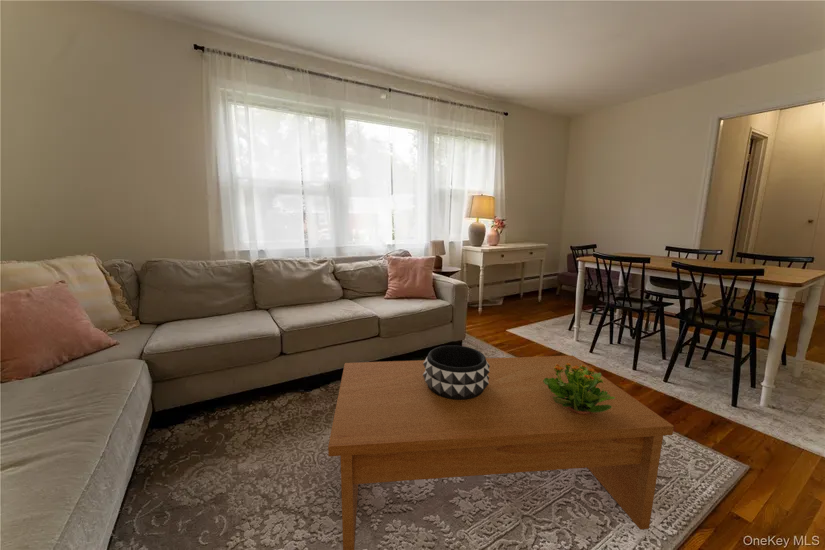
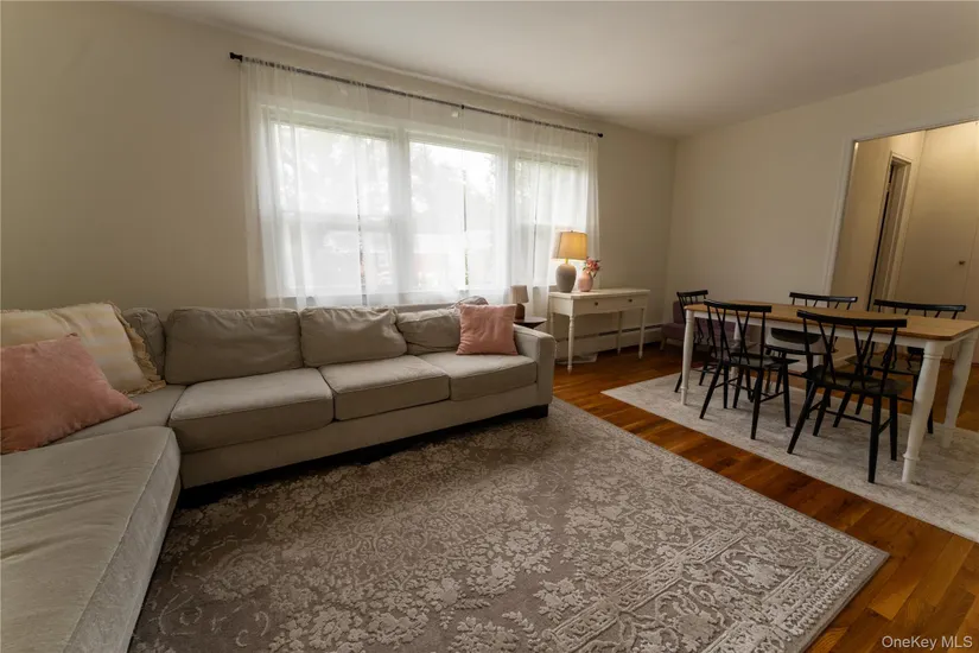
- potted flower (583, 387)
- coffee table (479, 434)
- decorative bowl (456, 370)
